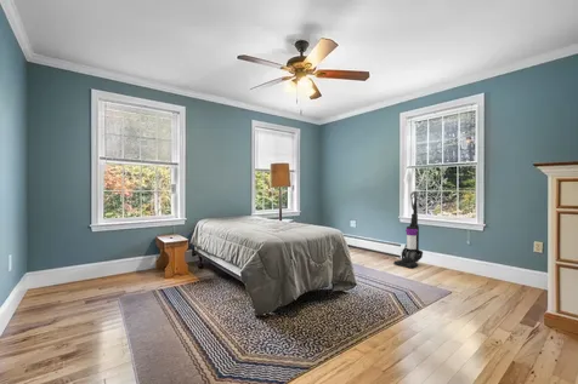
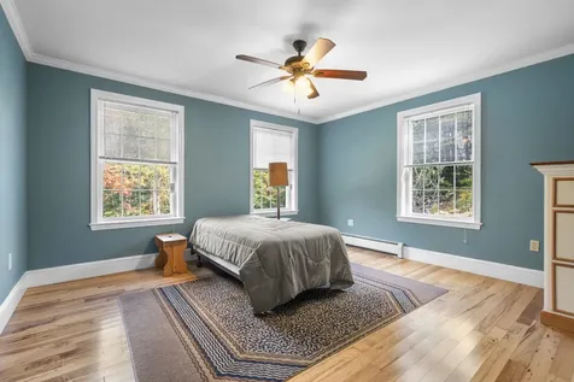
- vacuum cleaner (409, 227)
